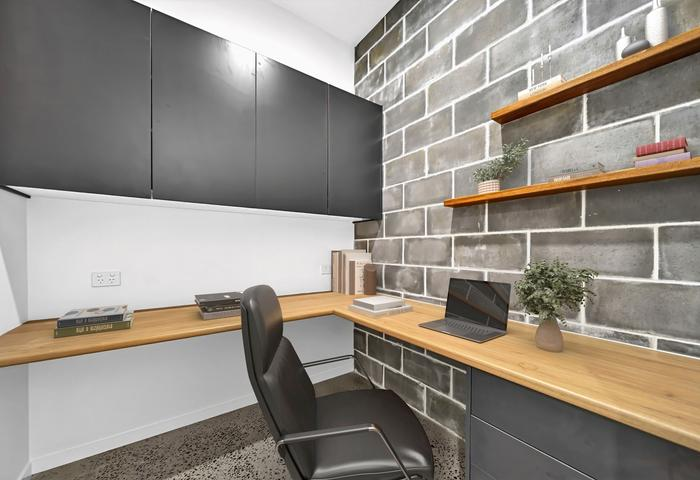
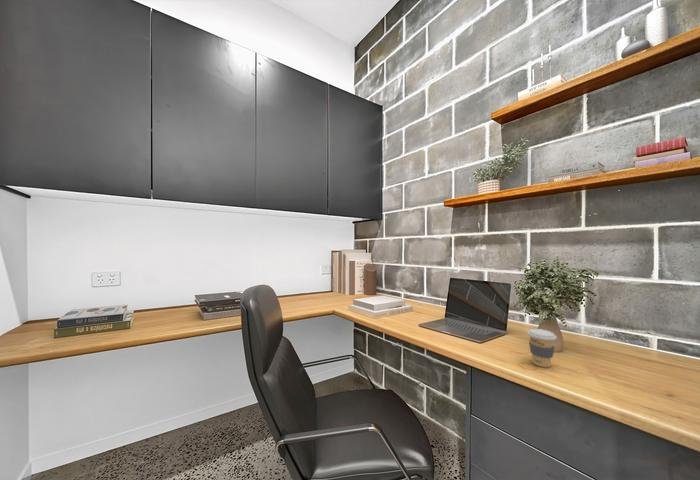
+ coffee cup (541, 348)
